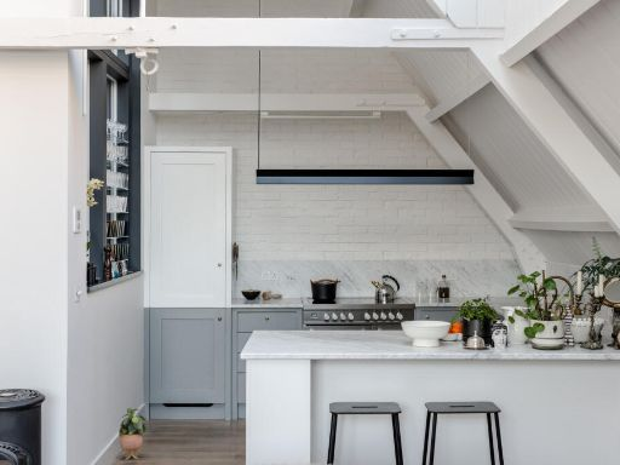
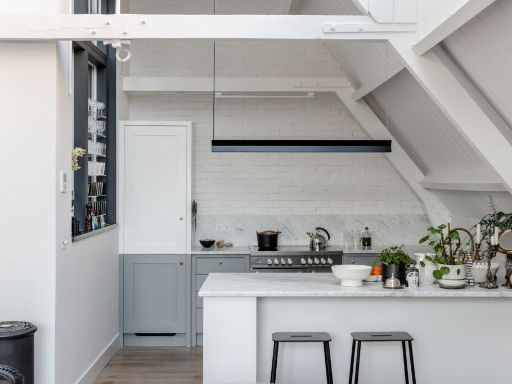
- potted plant (132, 432)
